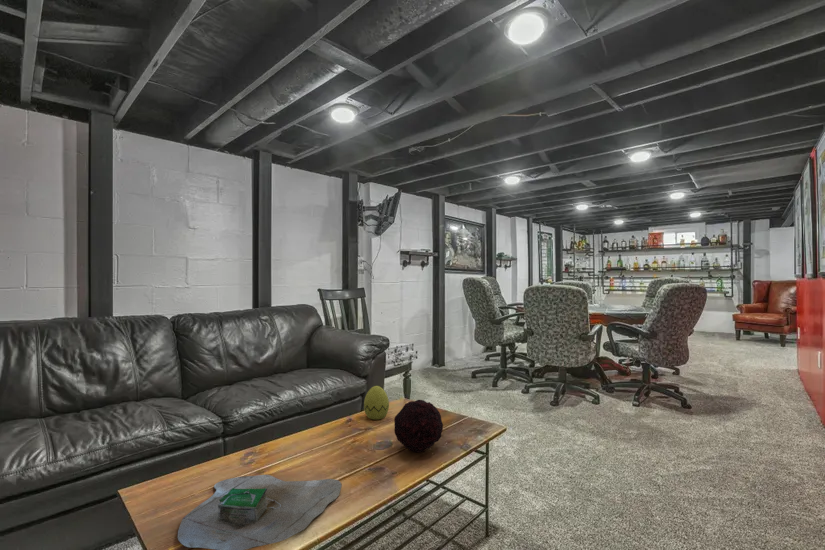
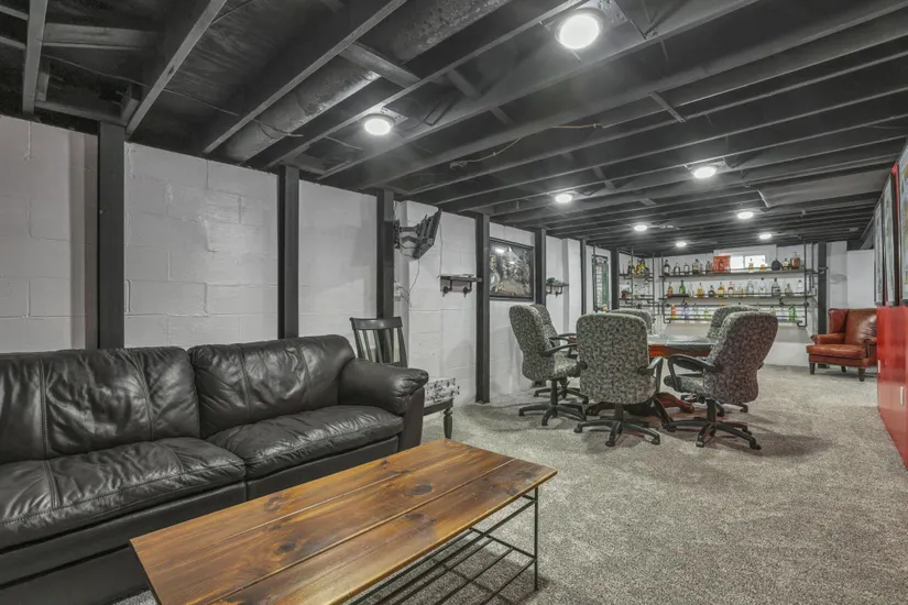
- decorative egg (376, 401)
- tray (268, 492)
- decorative orb (418, 424)
